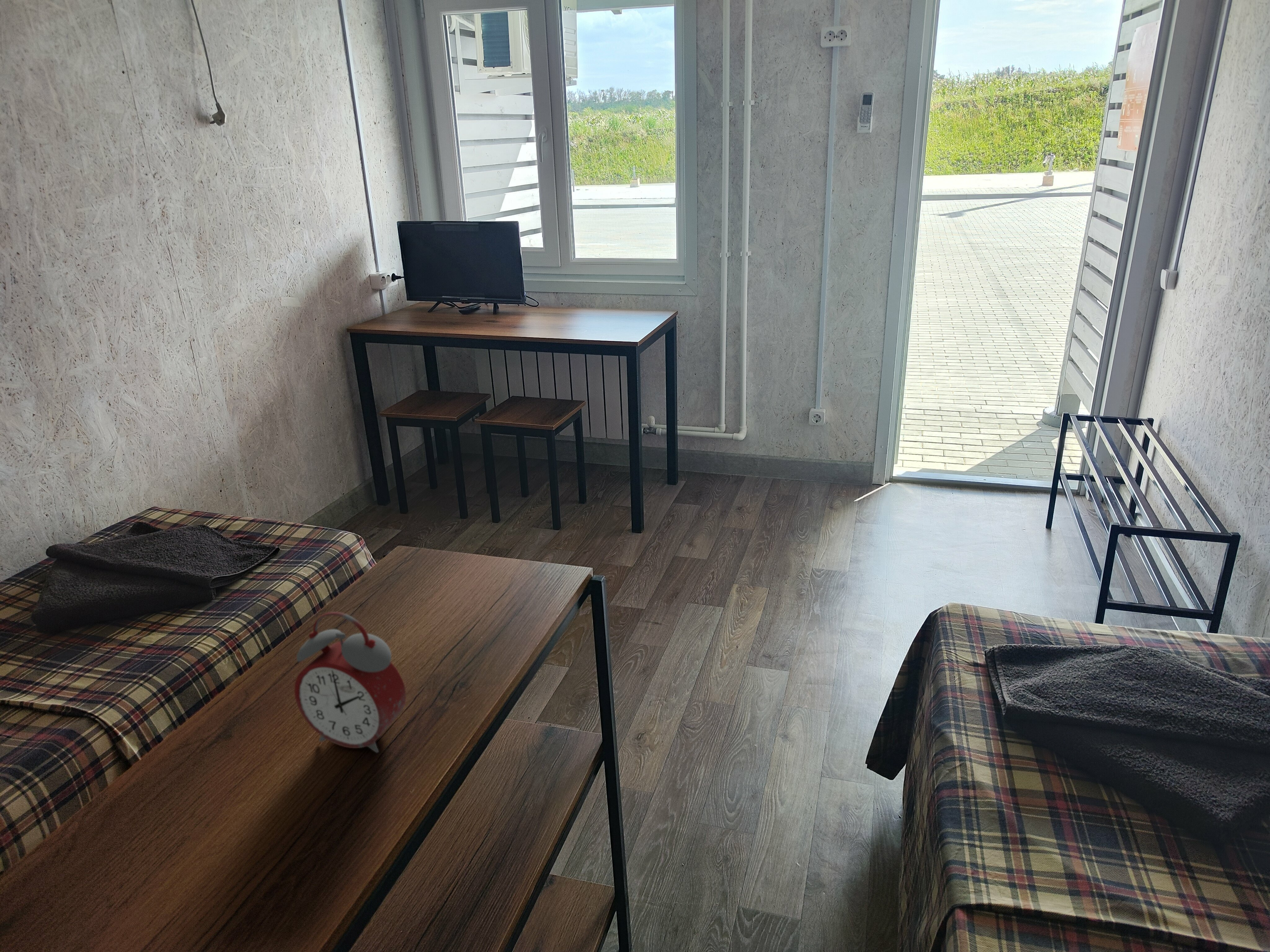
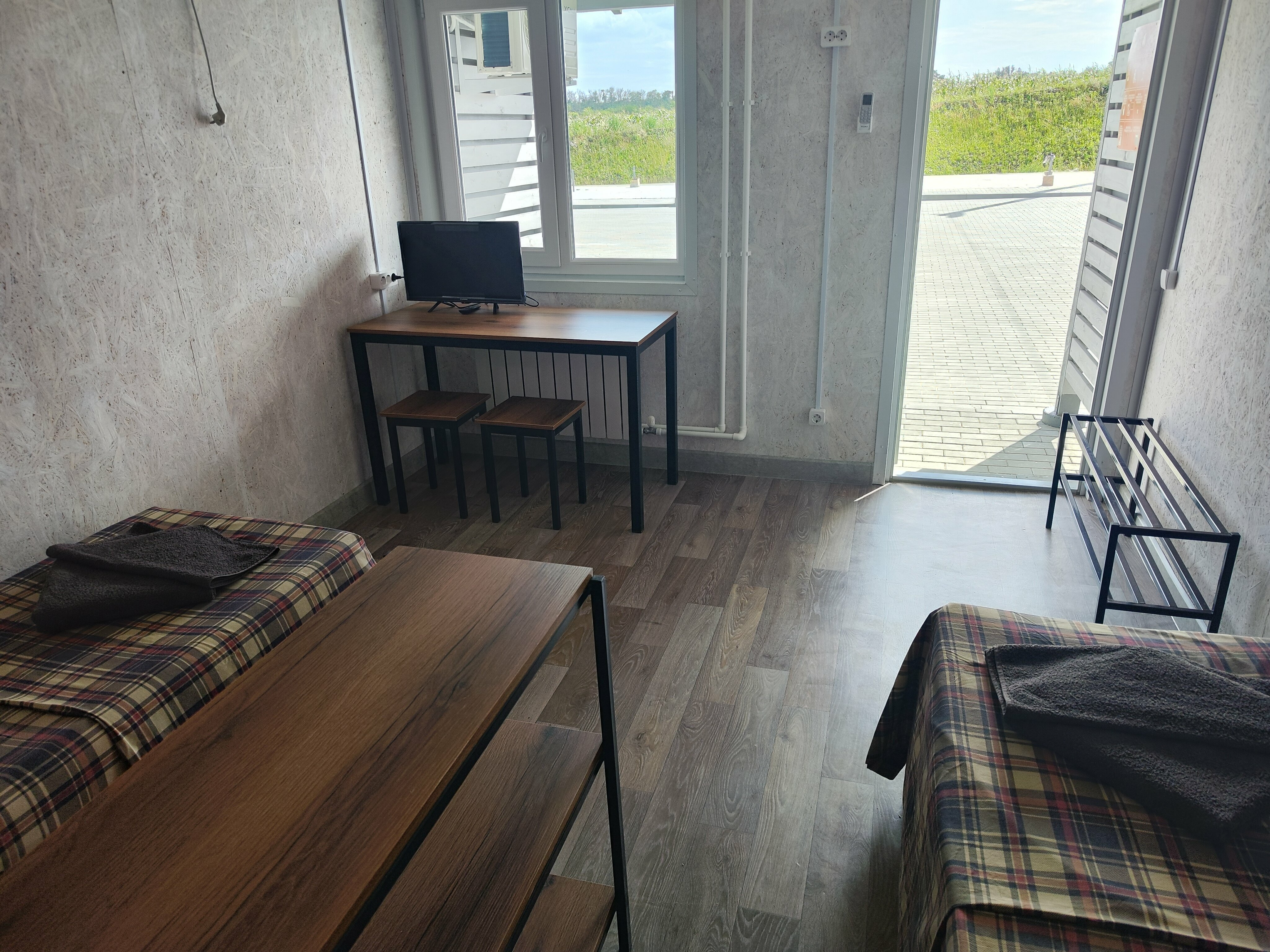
- alarm clock (348, 676)
